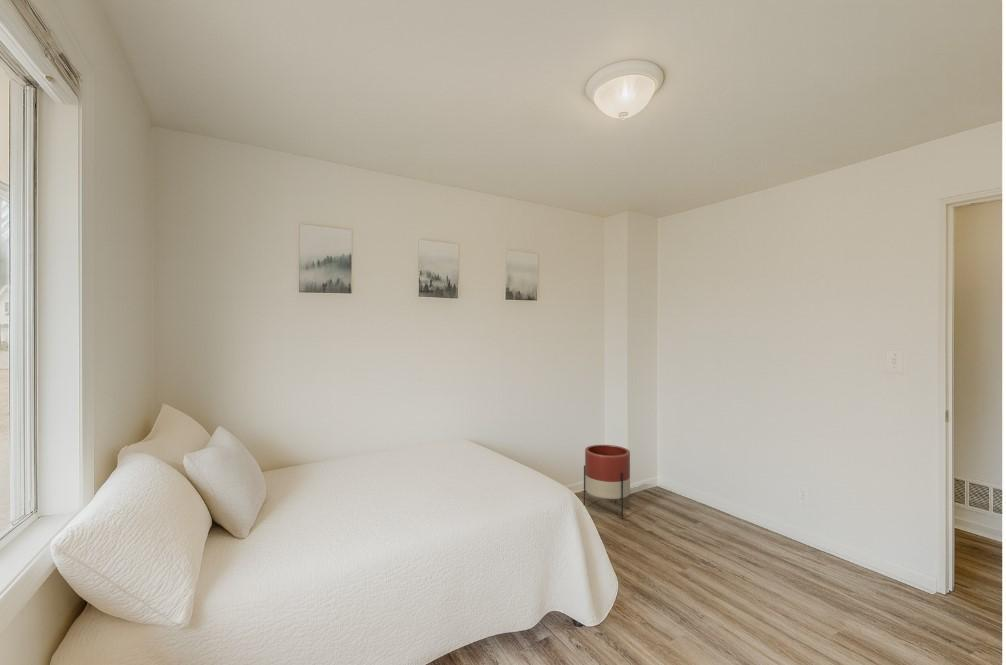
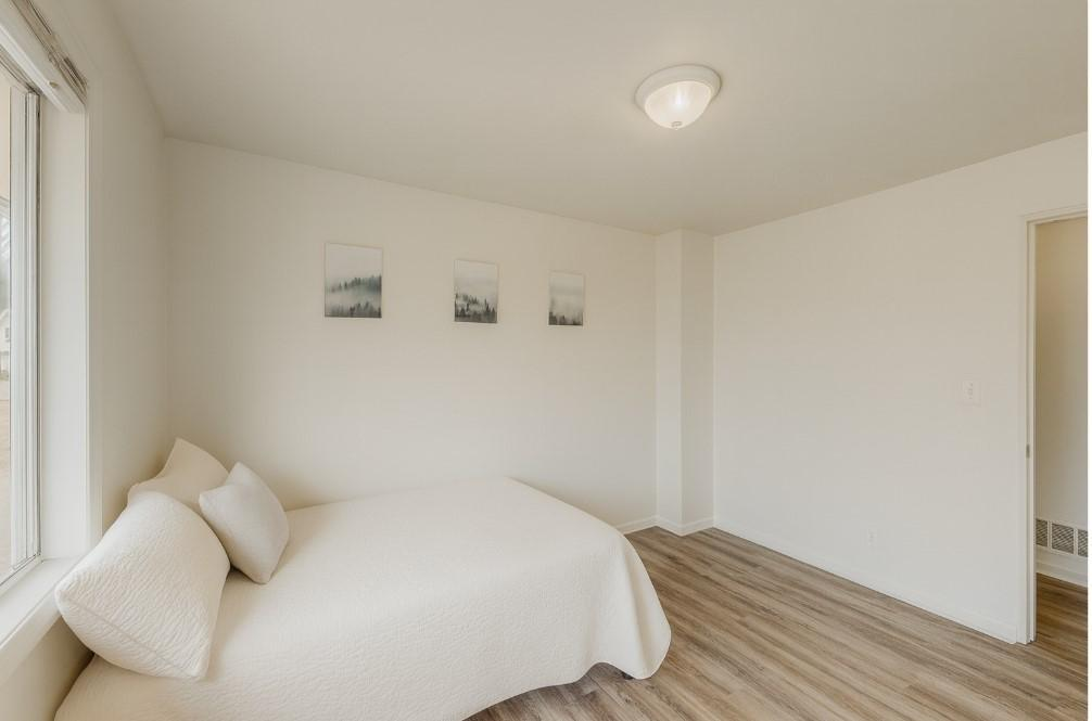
- planter (607, 480)
